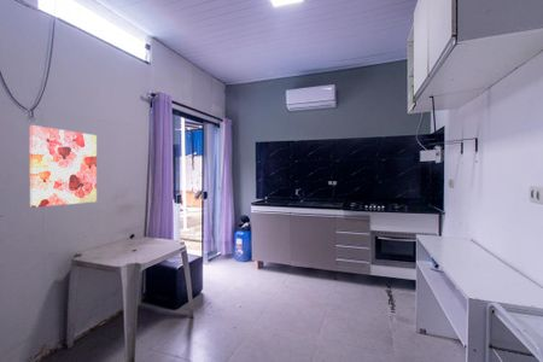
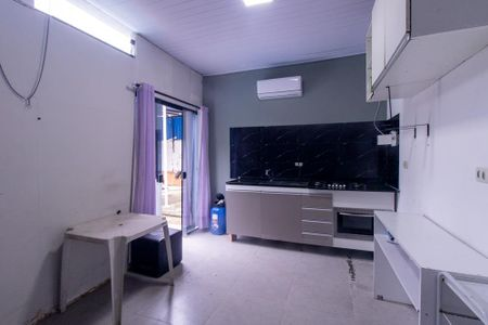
- wall art (66, 167)
